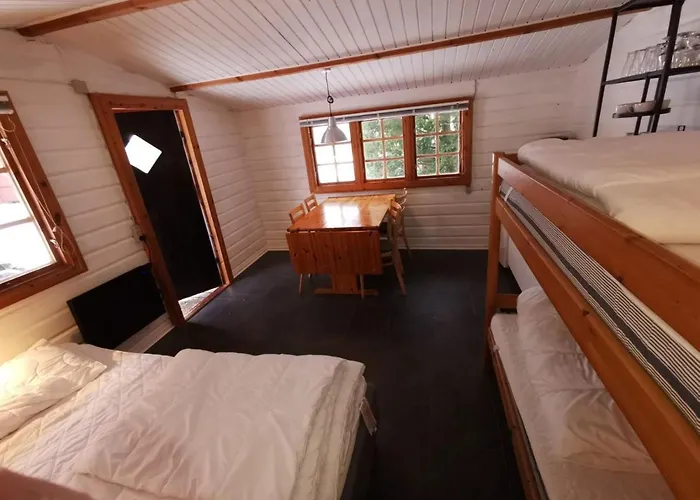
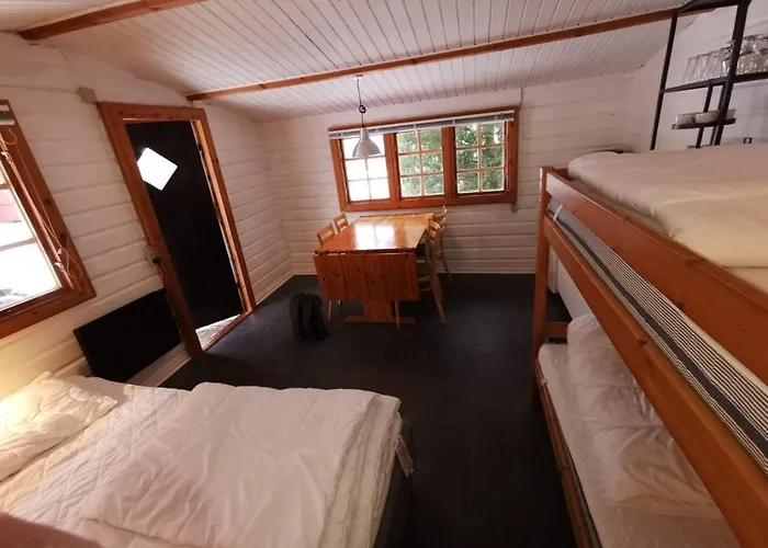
+ backpack (307, 313)
